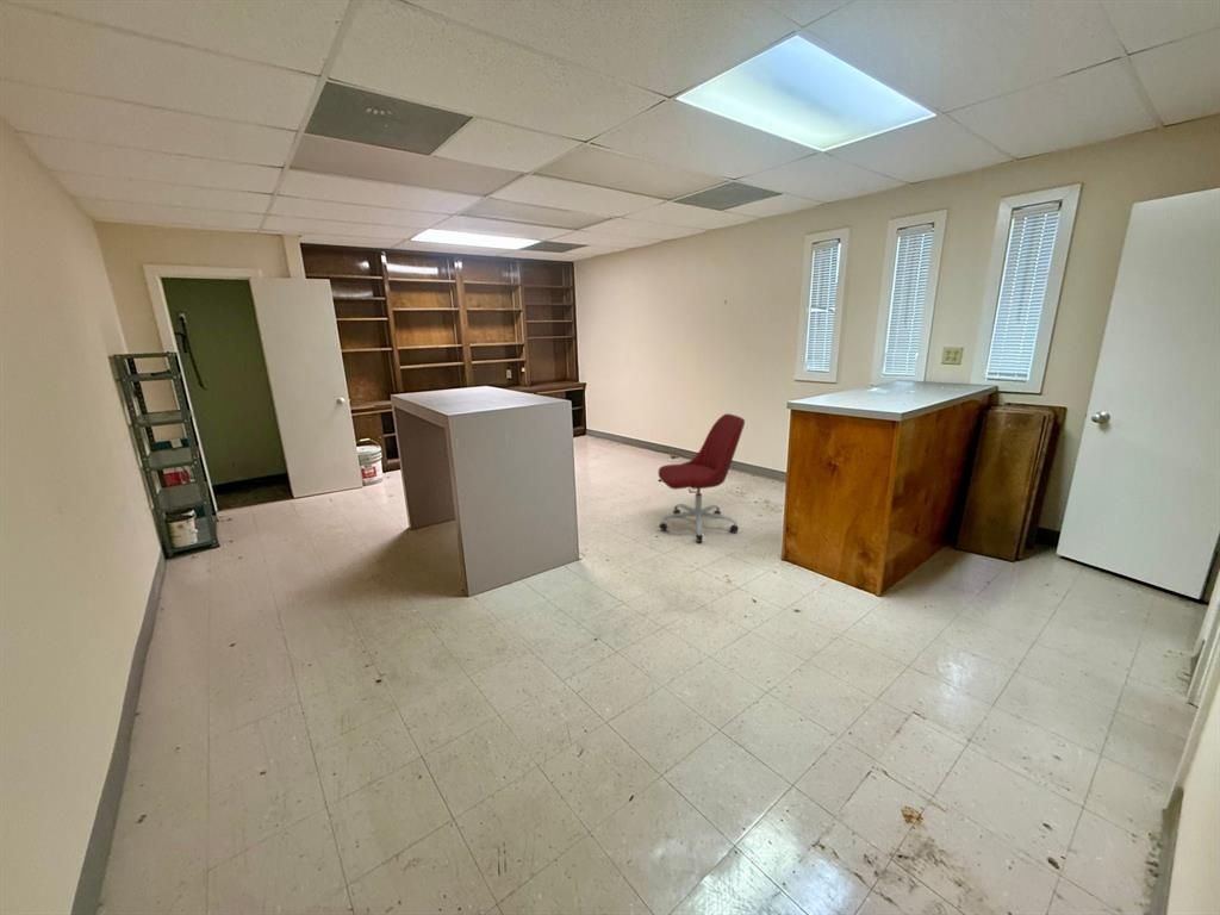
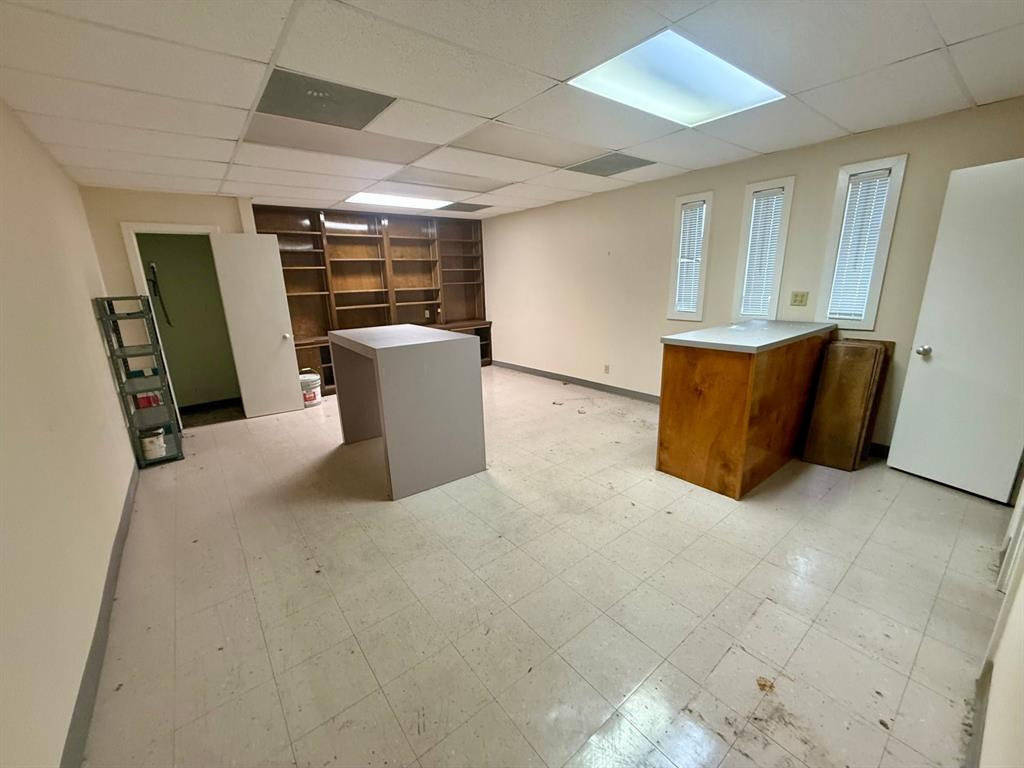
- office chair (698, 474)
